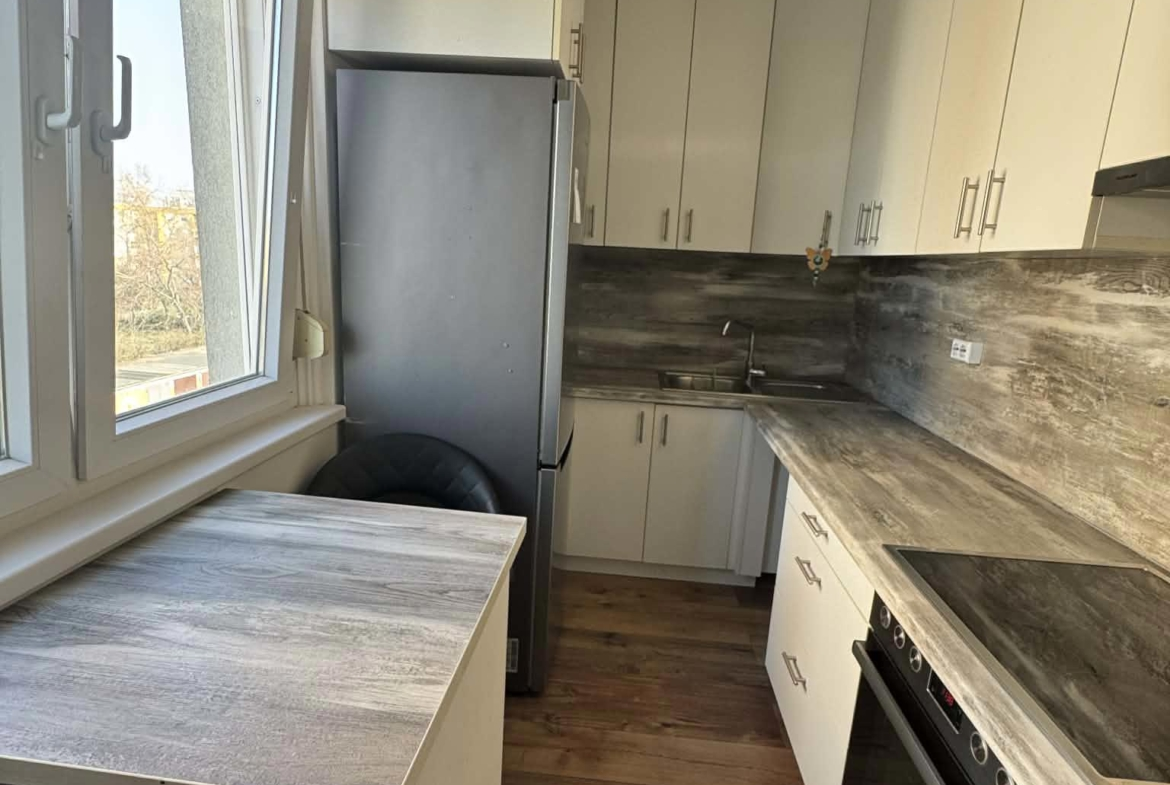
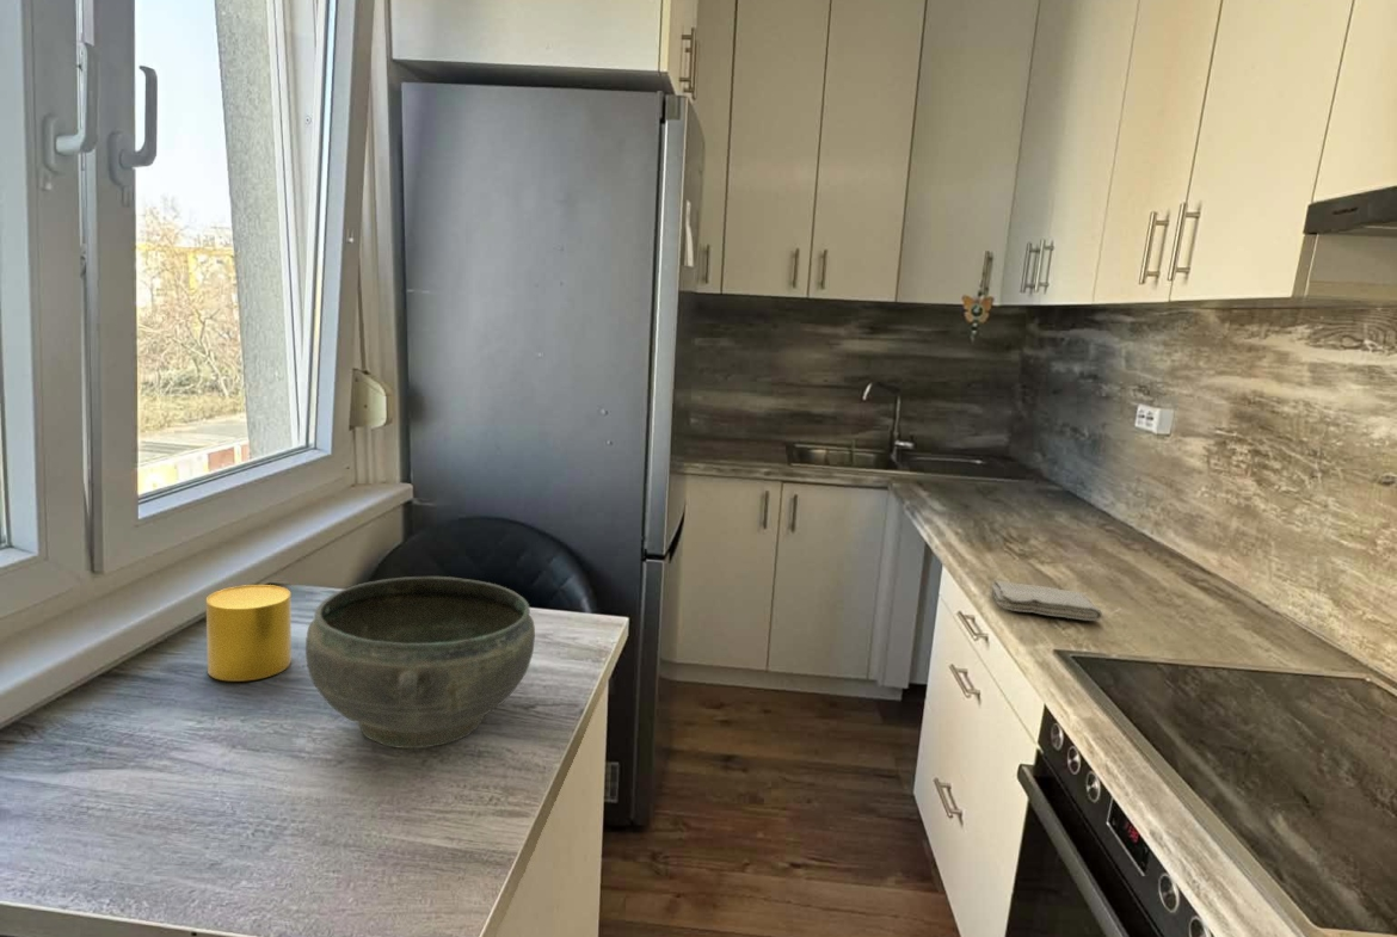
+ cup (250, 630)
+ bowl (424, 662)
+ washcloth (1042, 599)
